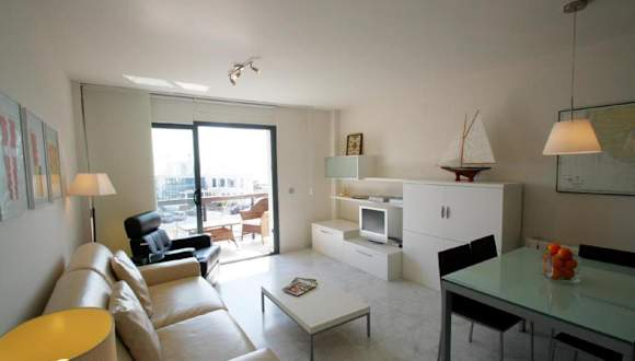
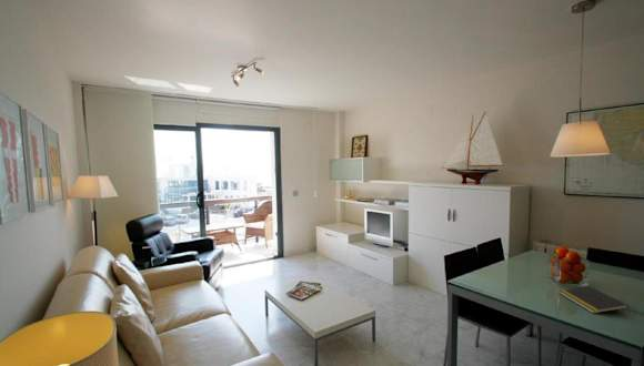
+ notepad (591, 298)
